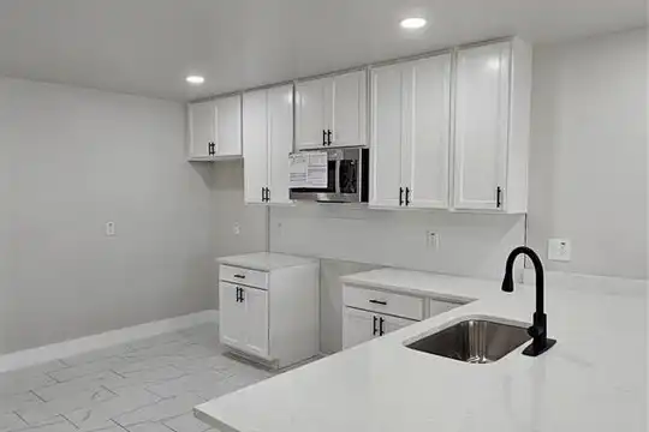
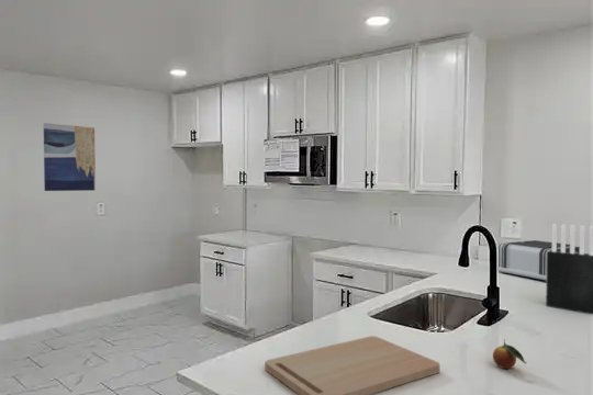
+ wall art (70, 158)
+ toaster (541, 259)
+ knife block (574, 266)
+ cutting board (351, 365)
+ fruit (510, 354)
